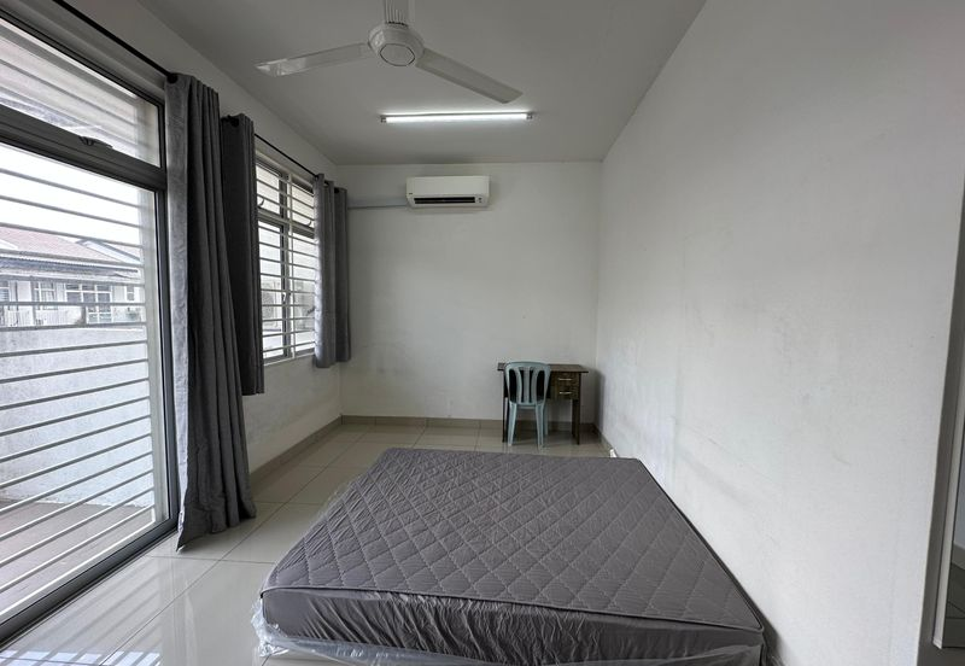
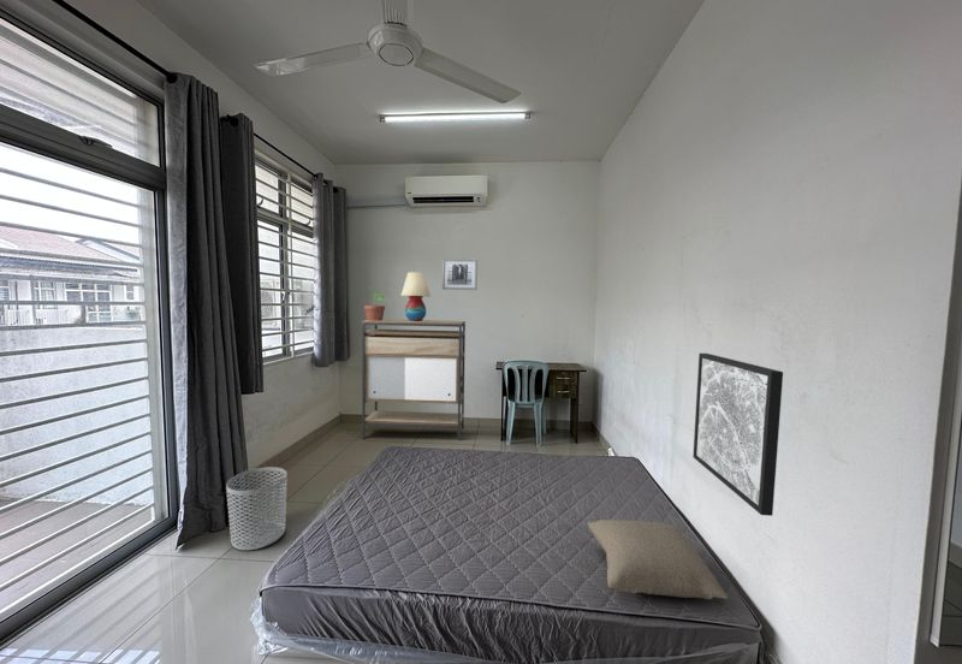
+ potted plant (374, 303)
+ pillow (647, 555)
+ table lamp (415, 296)
+ wall art (459, 274)
+ wall art (730, 421)
+ shelving unit (415, 377)
+ waste bin (257, 506)
